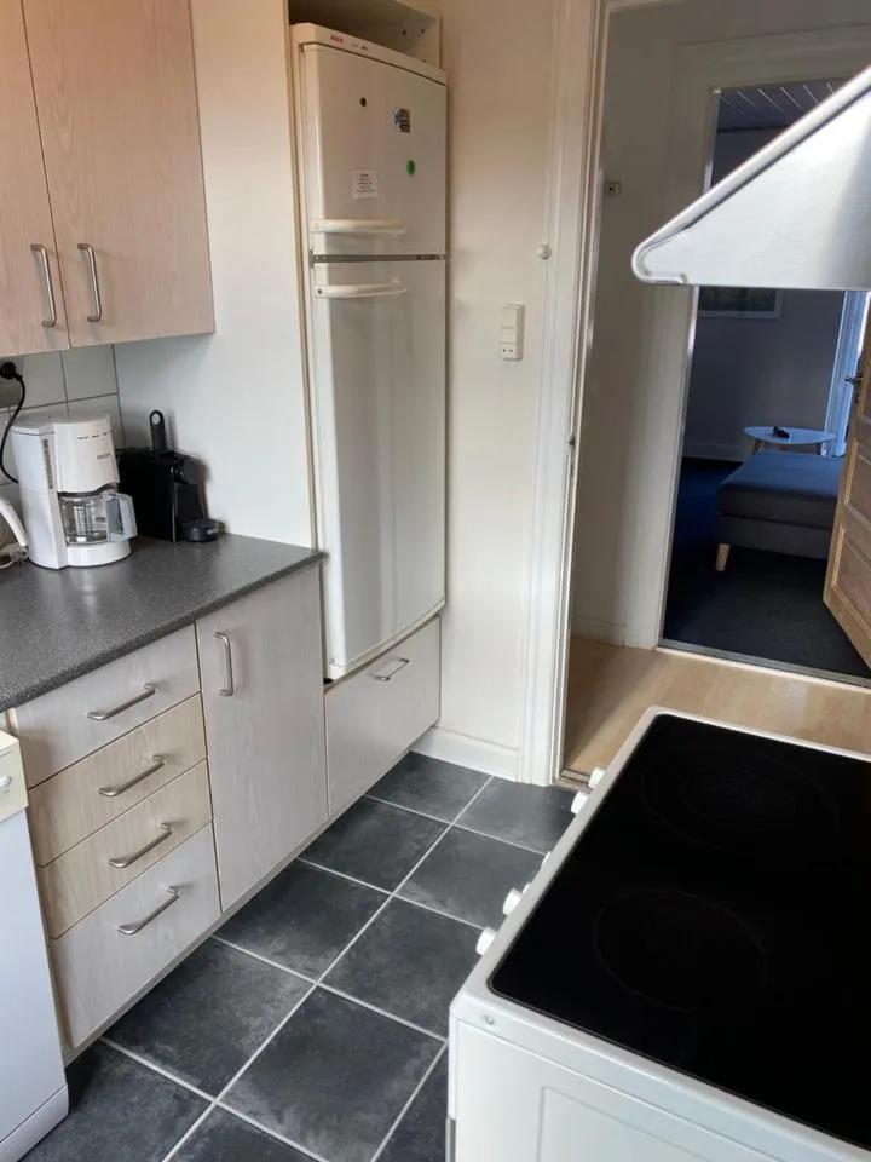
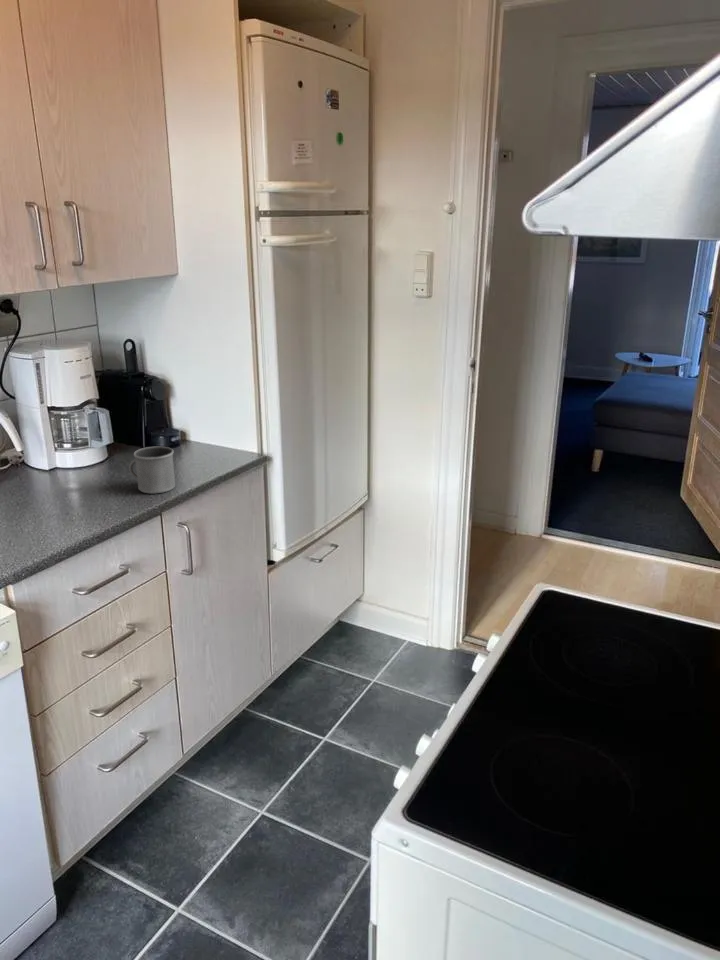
+ mug (150, 469)
